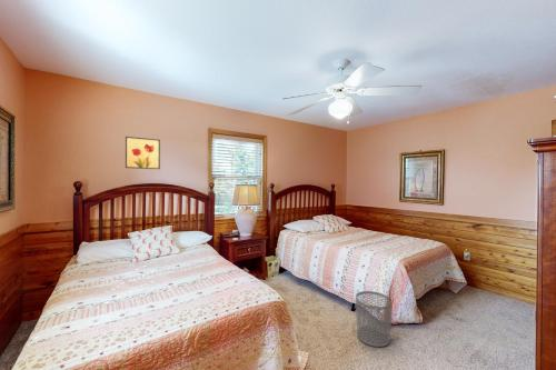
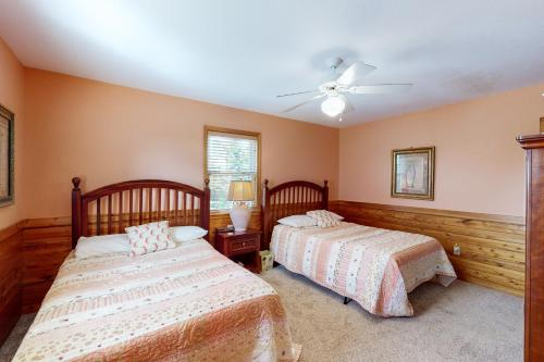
- waste bin (373, 317)
- wall art (142, 153)
